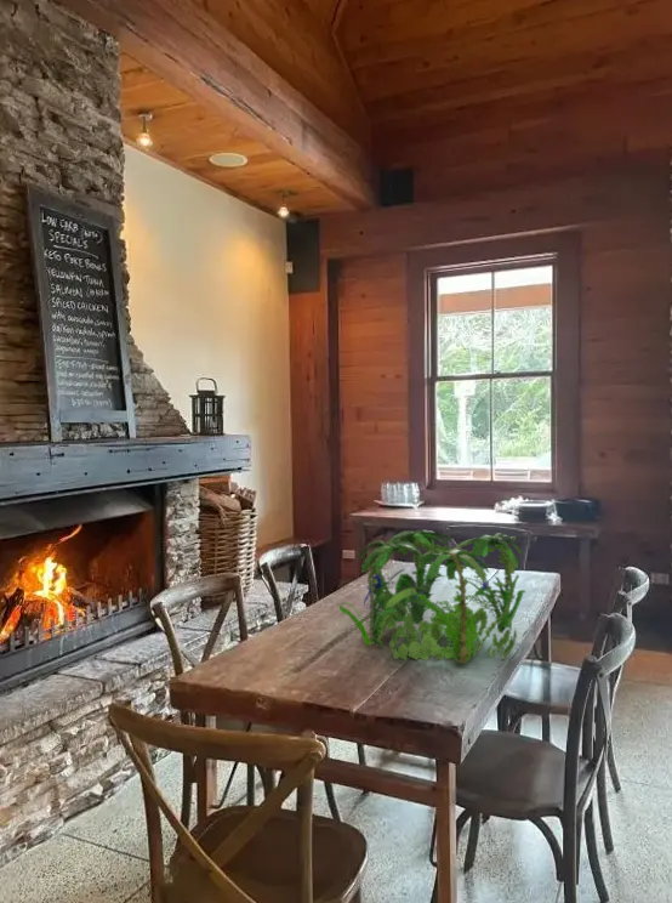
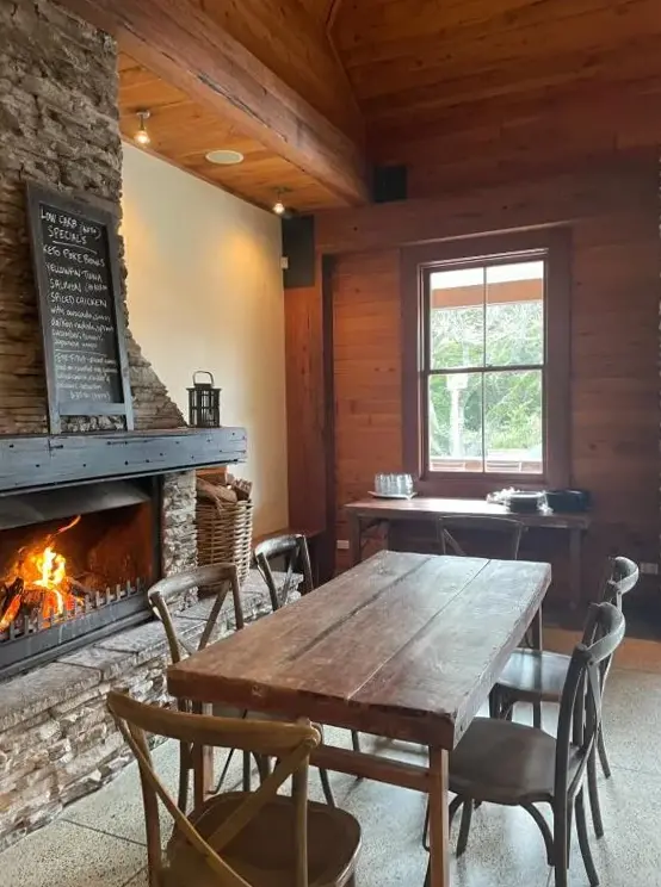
- plant (432, 594)
